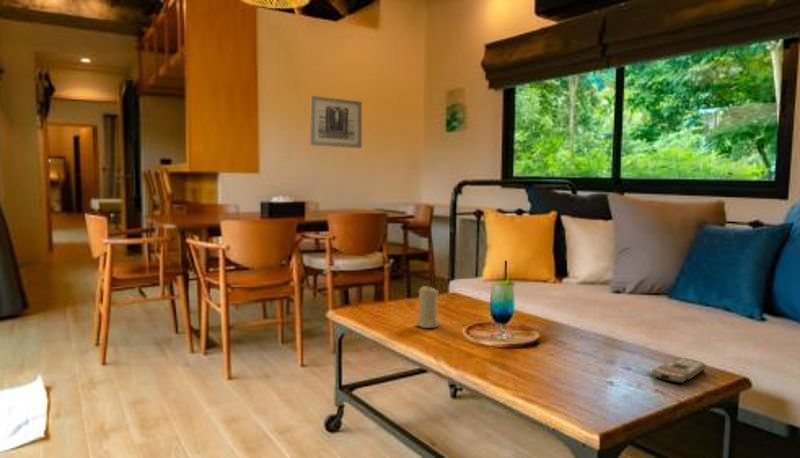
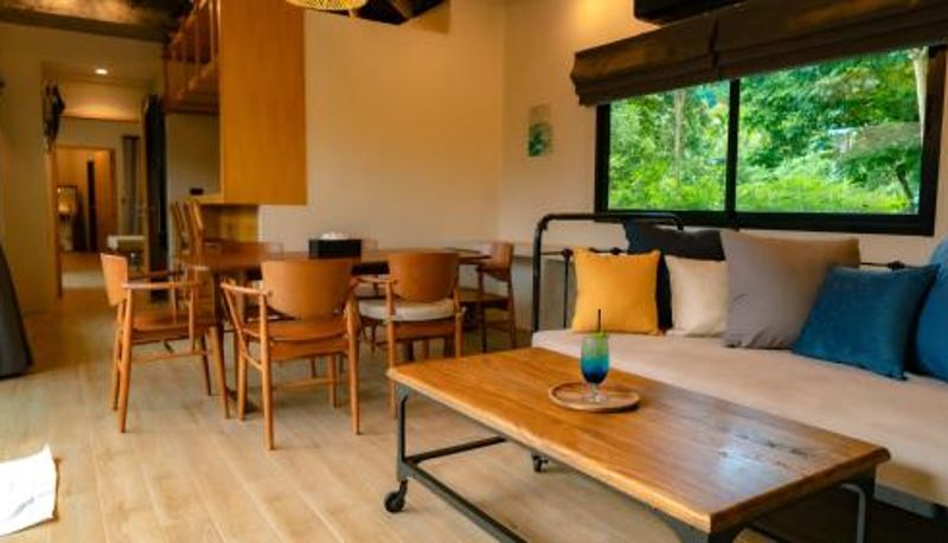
- wall art (336, 122)
- remote control (680, 369)
- candle (427, 305)
